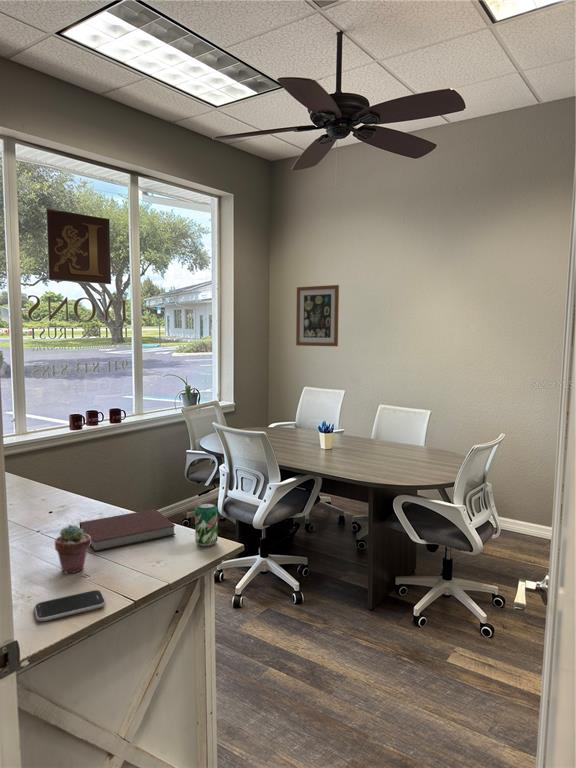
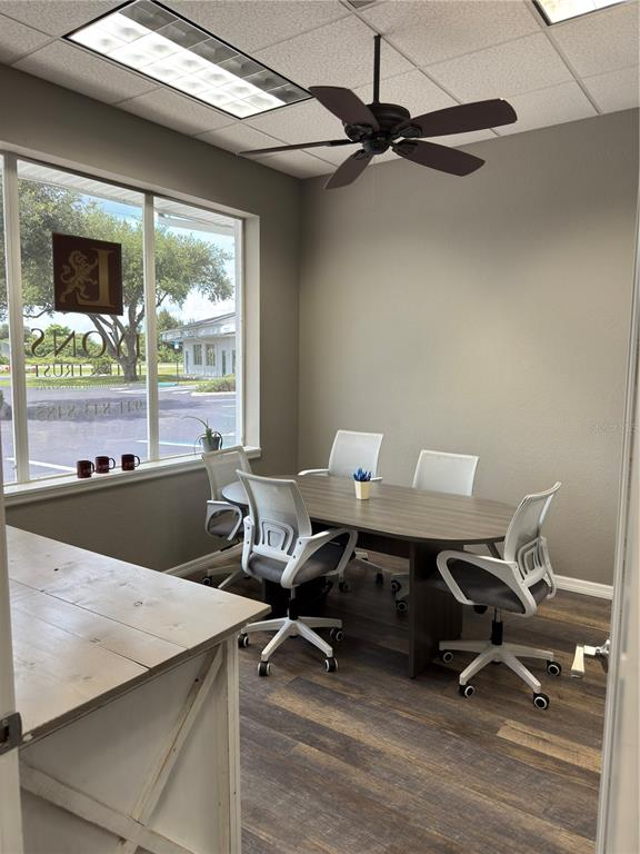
- notebook (127, 528)
- smartphone (70, 605)
- wall art (316, 316)
- beverage can (206, 524)
- potted succulent (72, 547)
